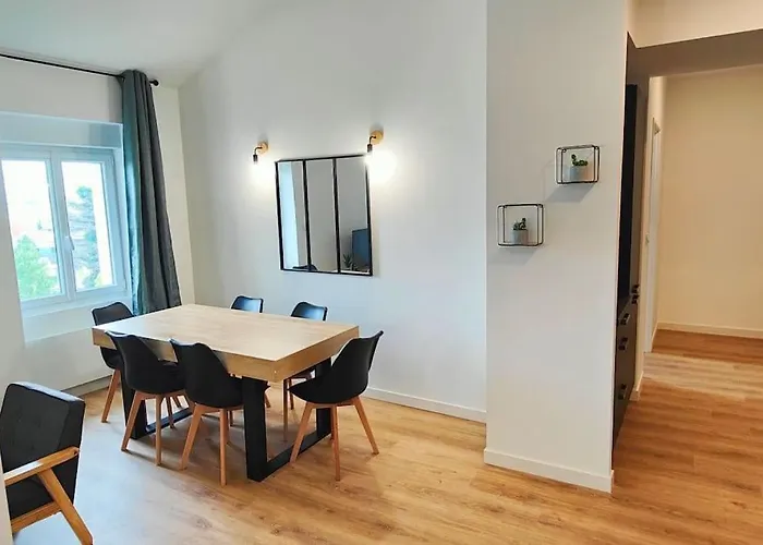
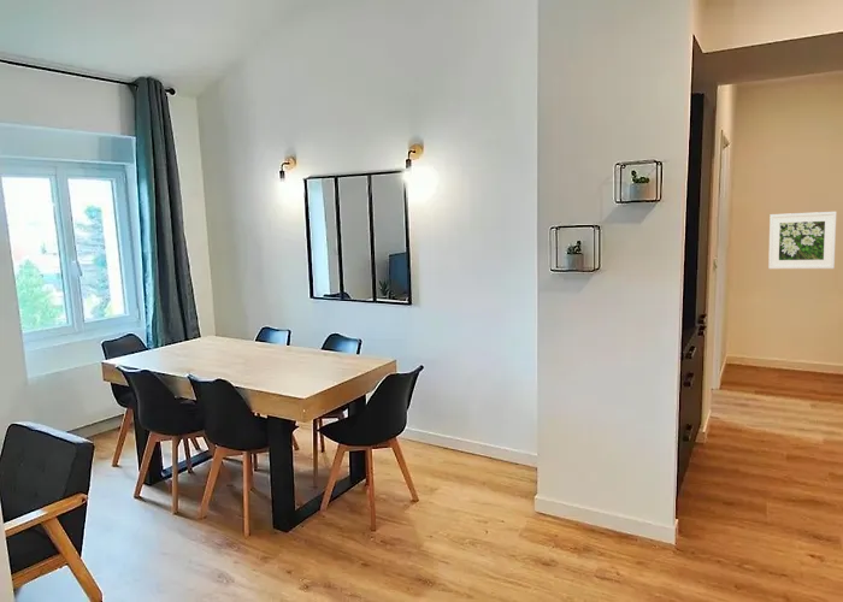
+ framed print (801, 241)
